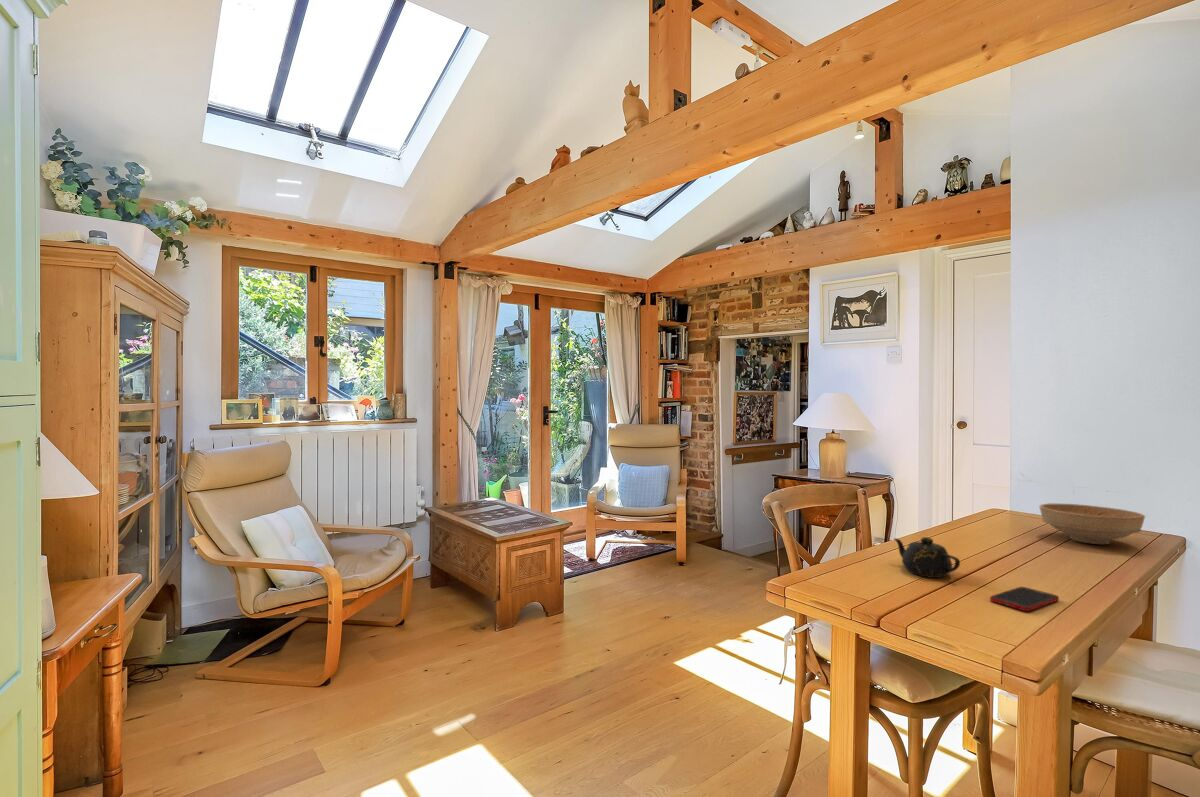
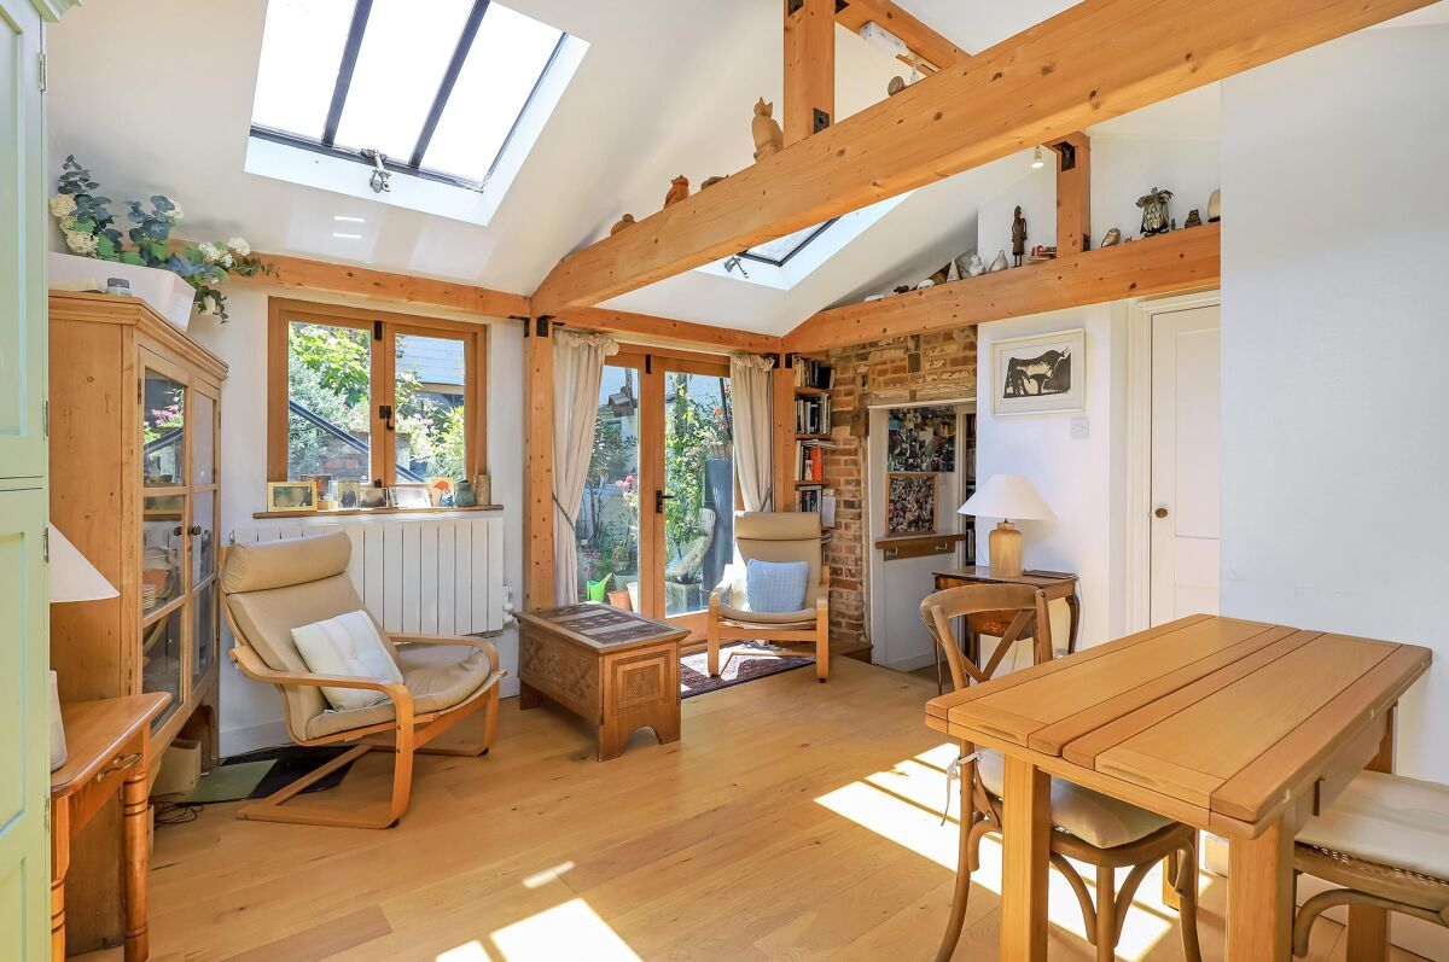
- cell phone (1024, 598)
- teapot (924, 555)
- bowl (1089, 524)
